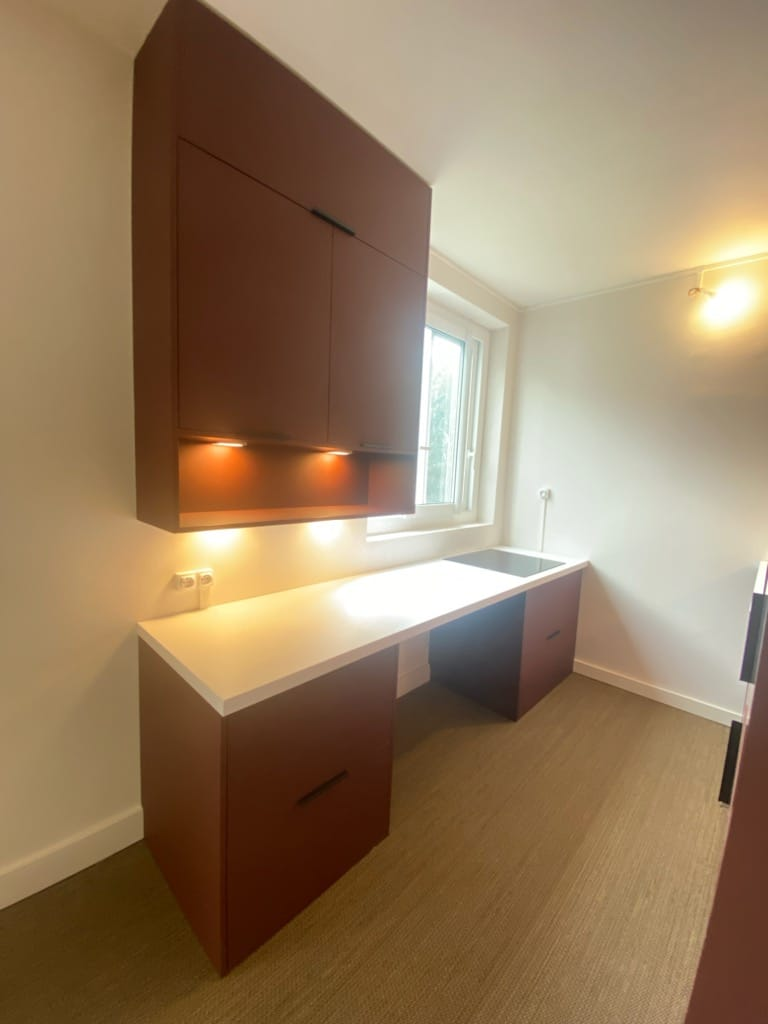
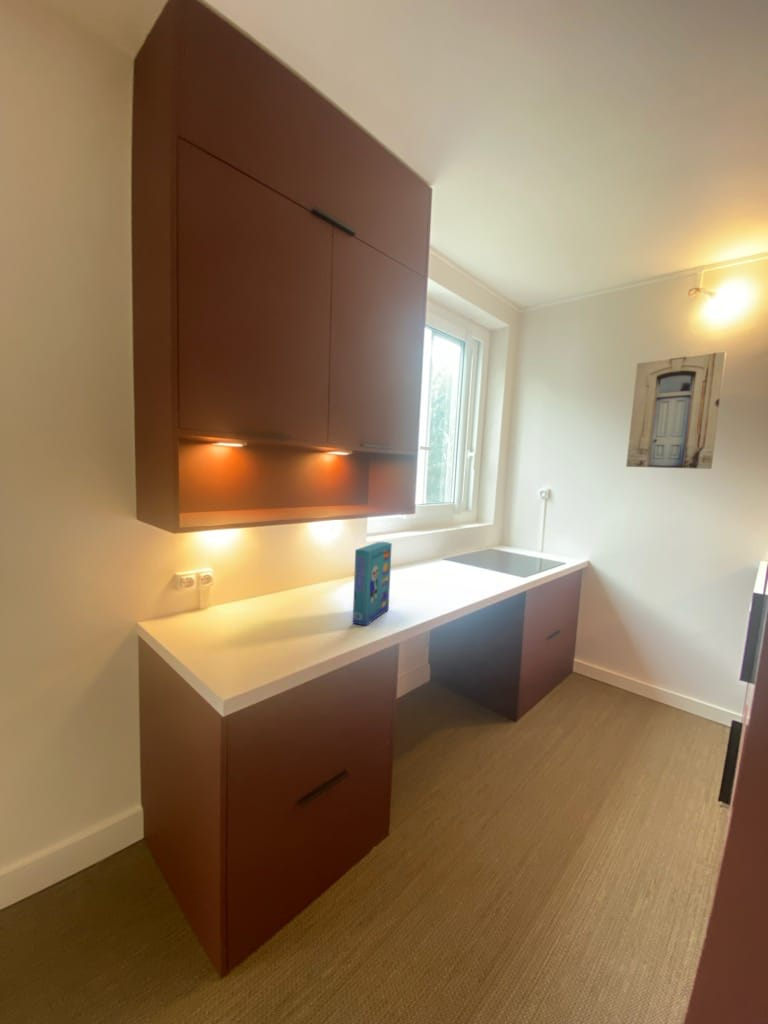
+ wall art (672, 413)
+ cereal box (373, 581)
